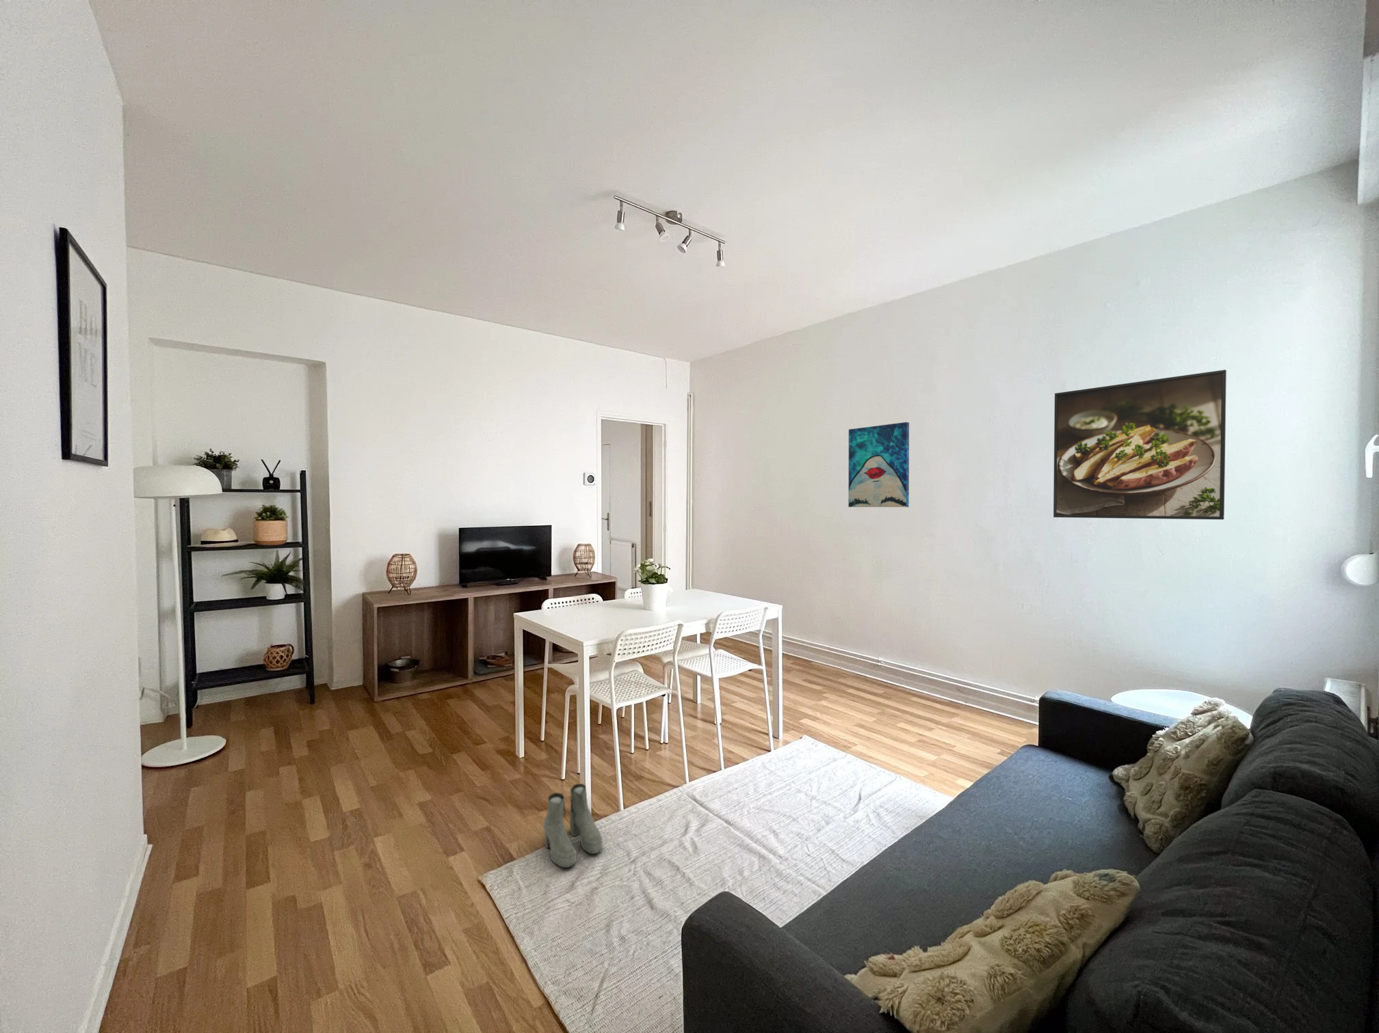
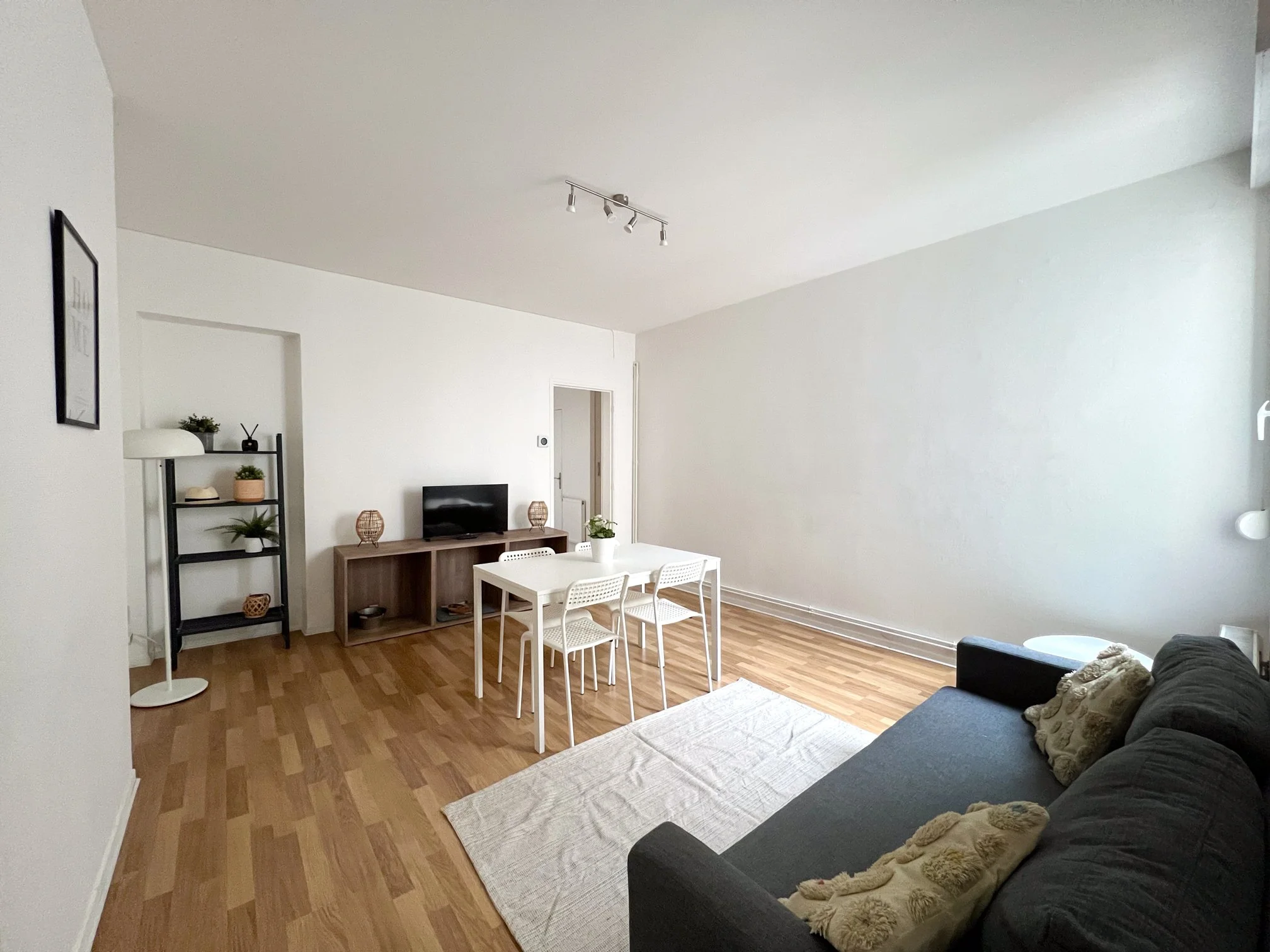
- wall art (877, 467)
- boots (572, 821)
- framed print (1131, 450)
